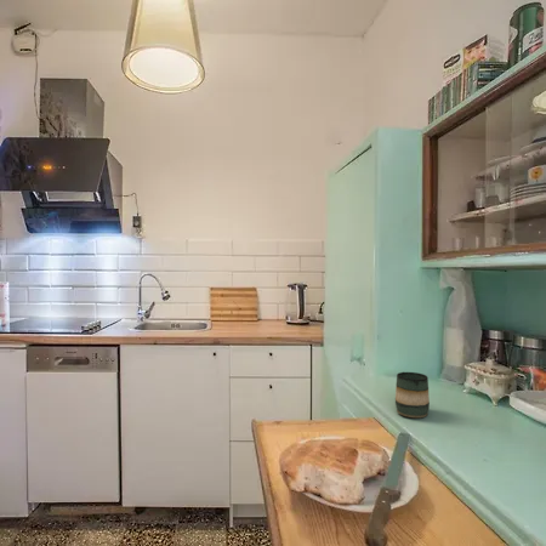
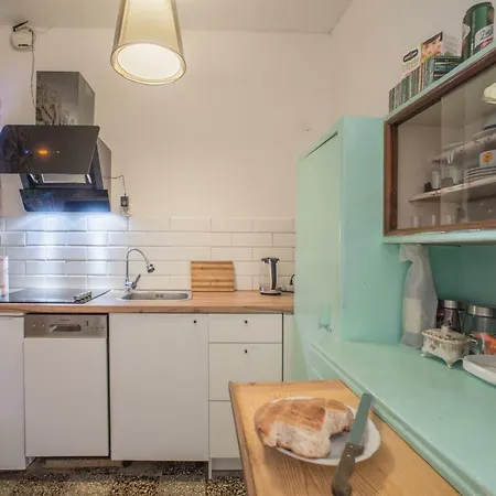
- mug (409, 392)
